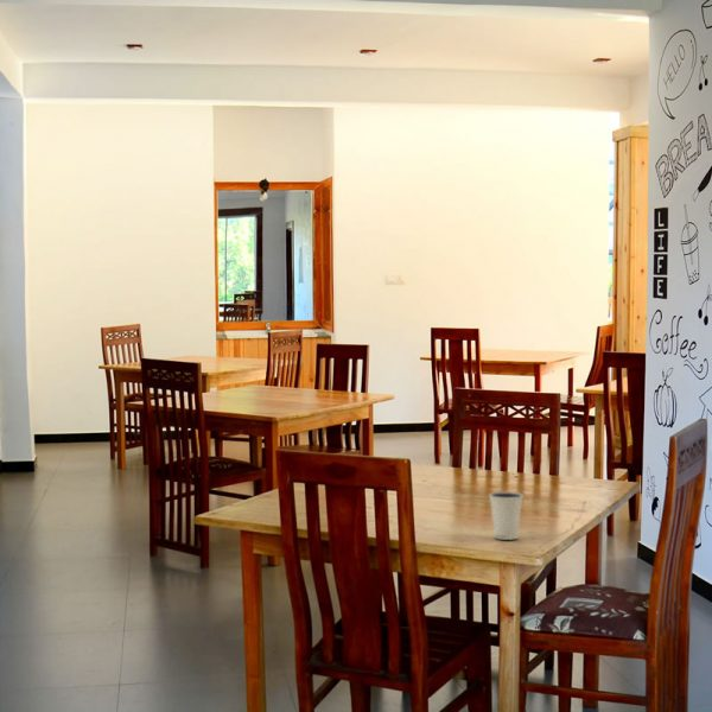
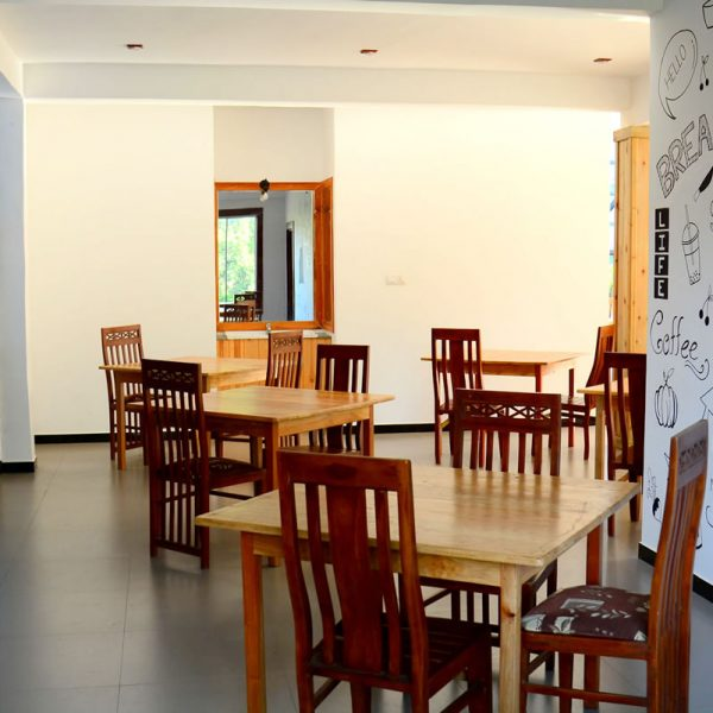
- dixie cup (506, 516)
